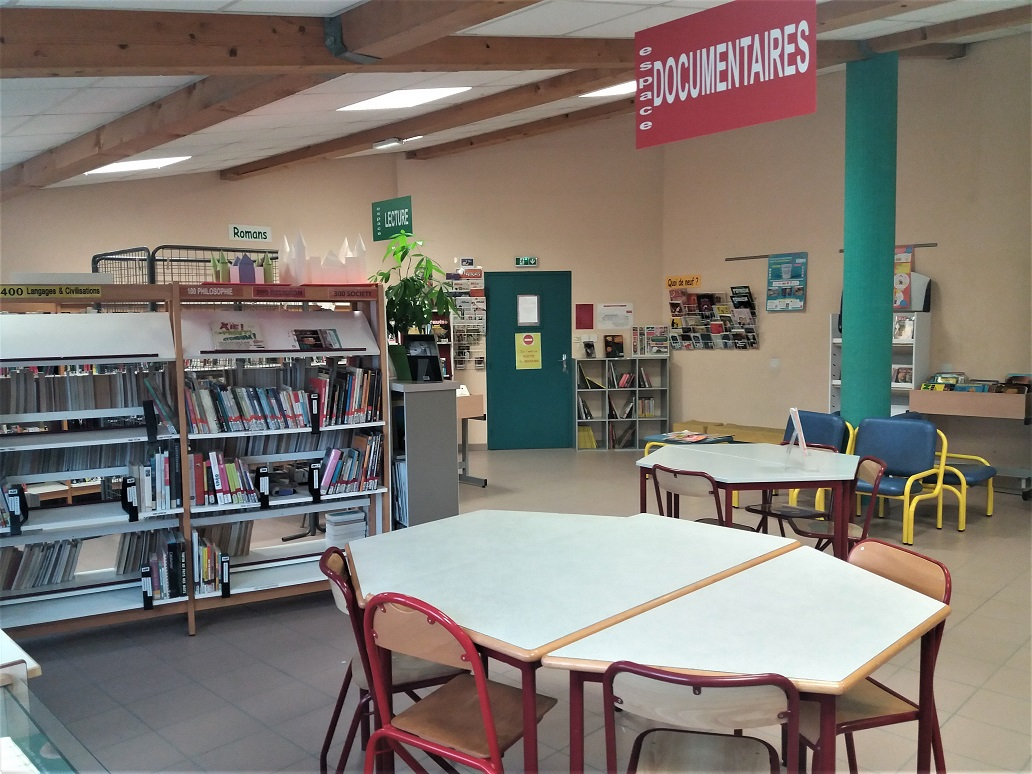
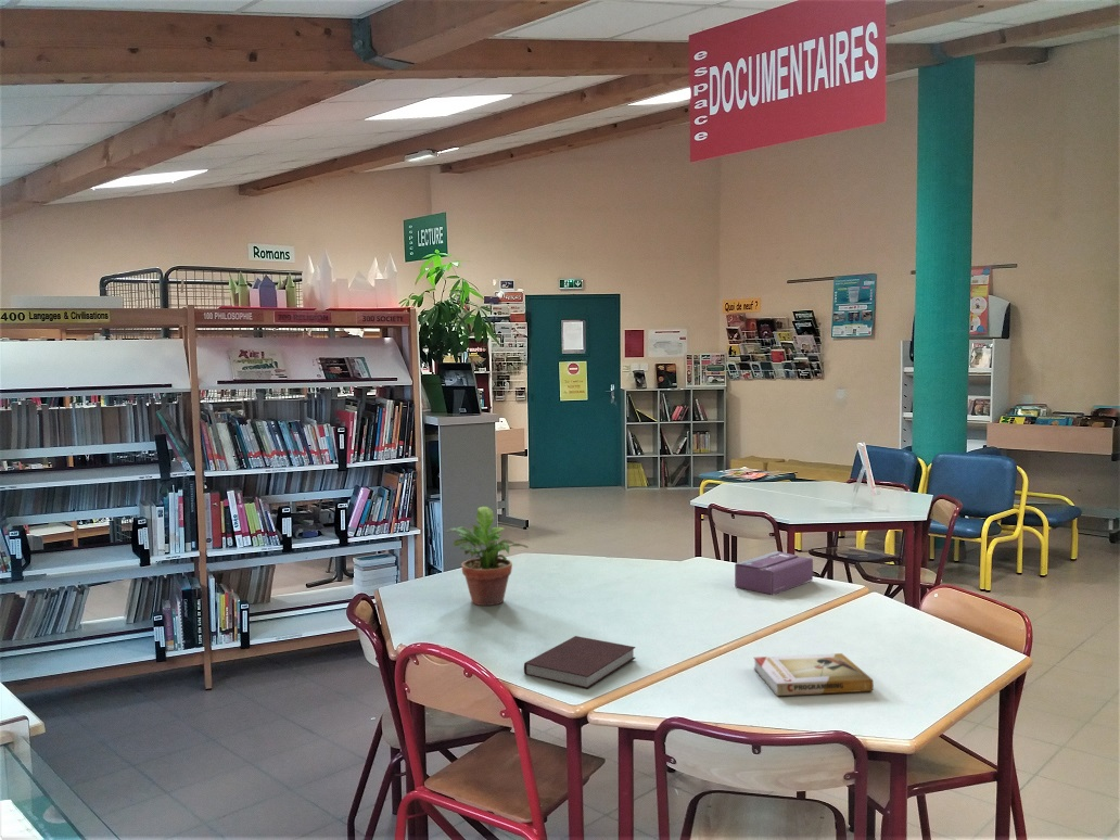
+ potted plant (487, 558)
+ tissue box (774, 571)
+ notebook (581, 660)
+ book (811, 674)
